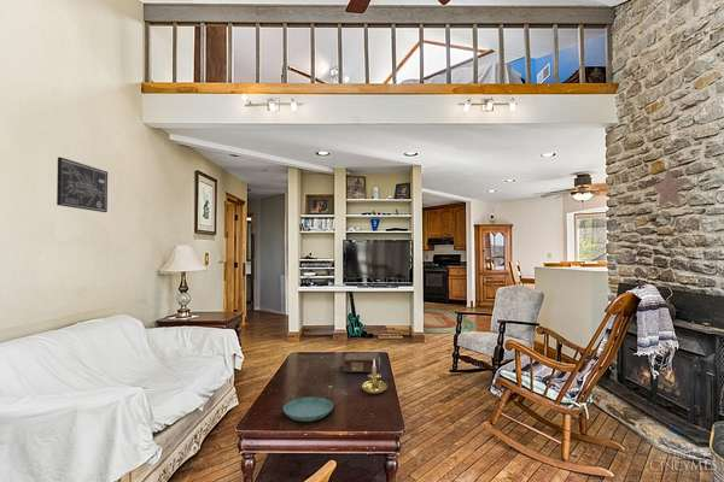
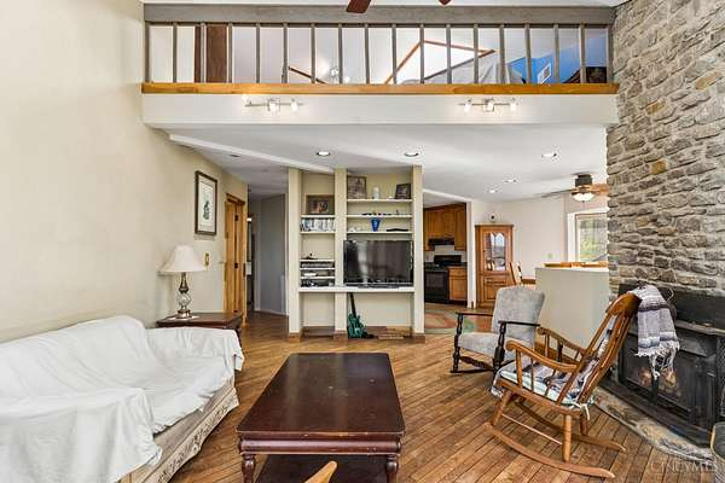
- decorative star (668, 187)
- candle holder (374, 372)
- saucer (308, 408)
- book (362, 362)
- wall art (83, 187)
